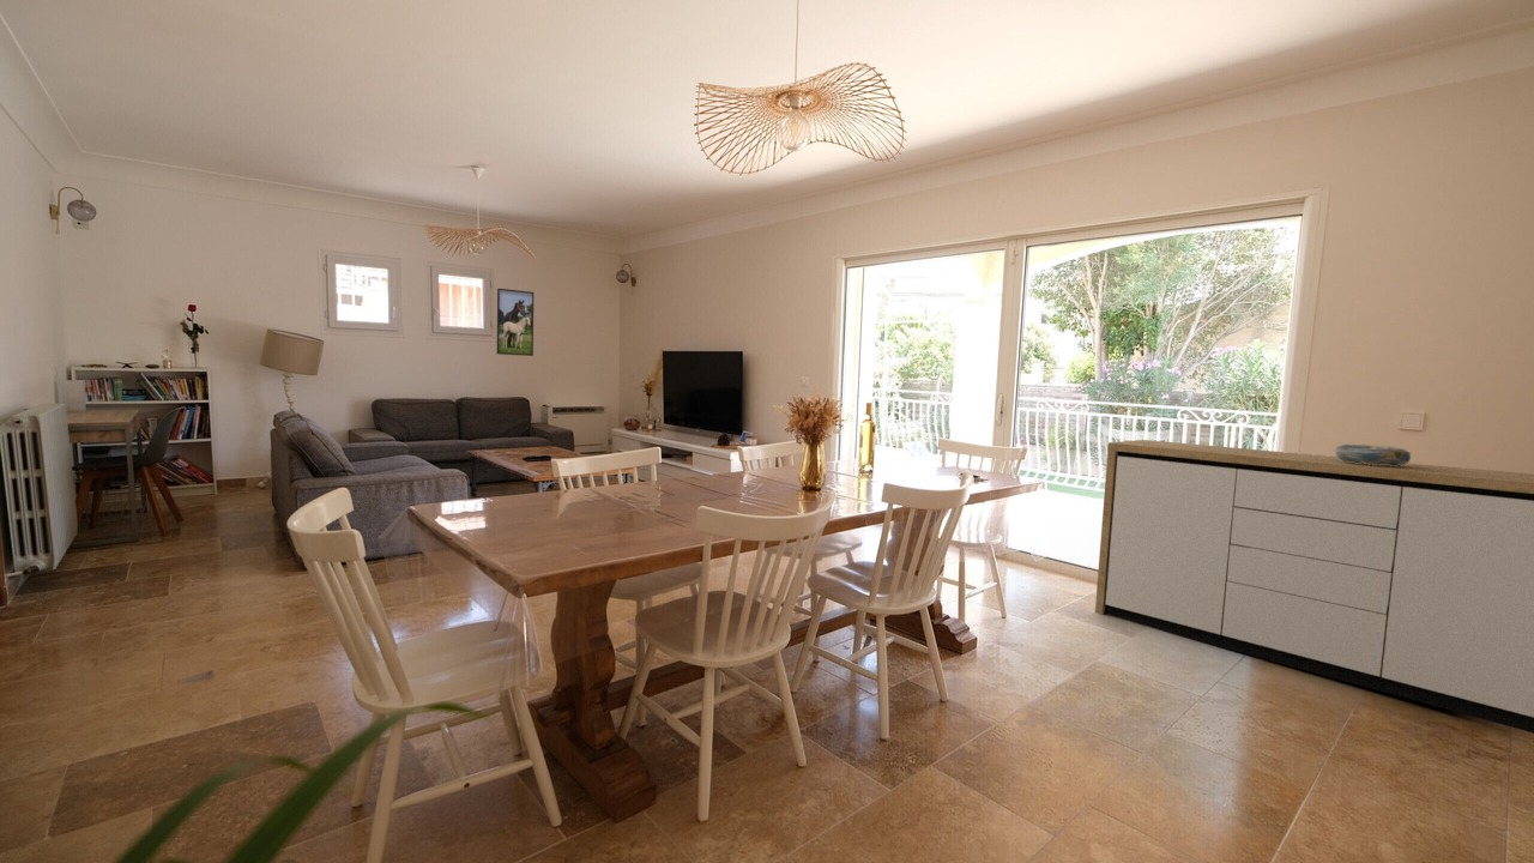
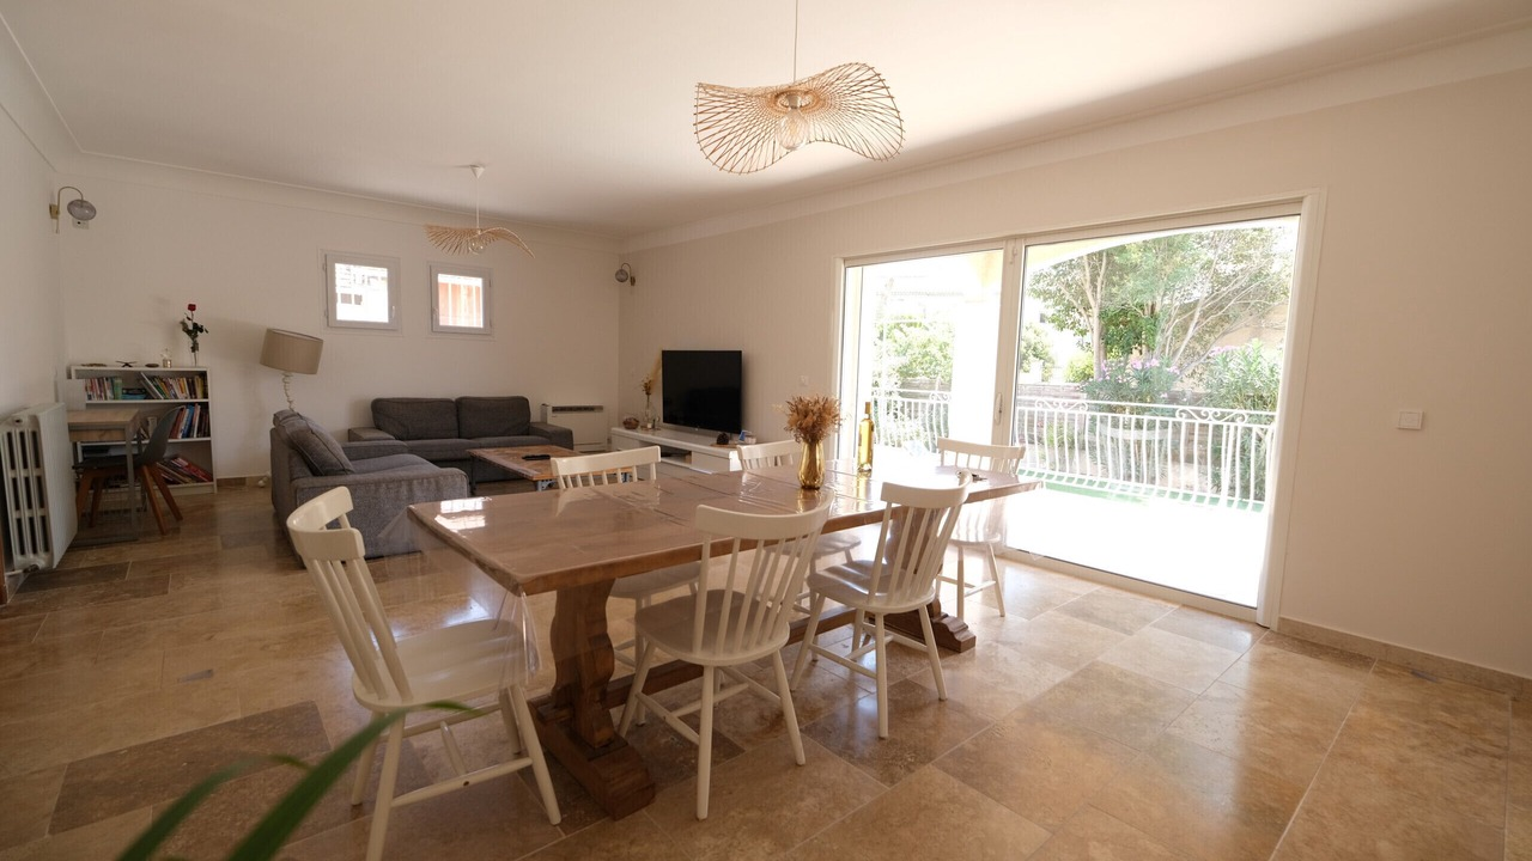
- decorative bowl (1371, 454)
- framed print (515, 322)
- sideboard (1316, 559)
